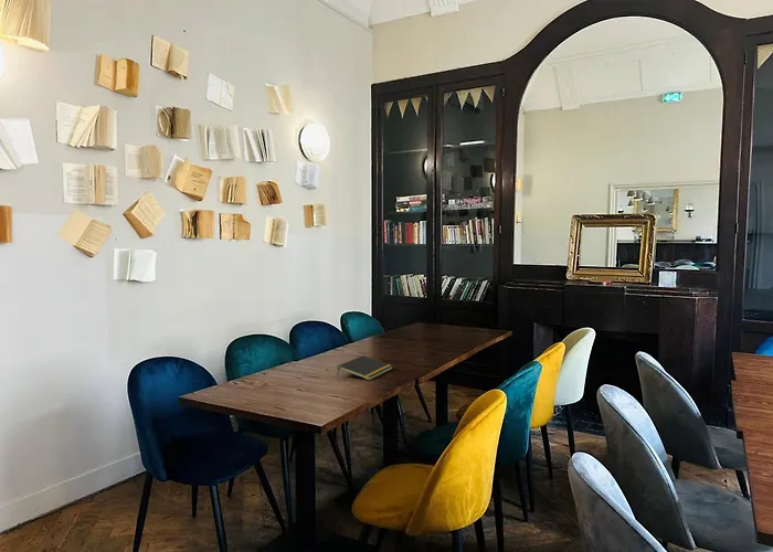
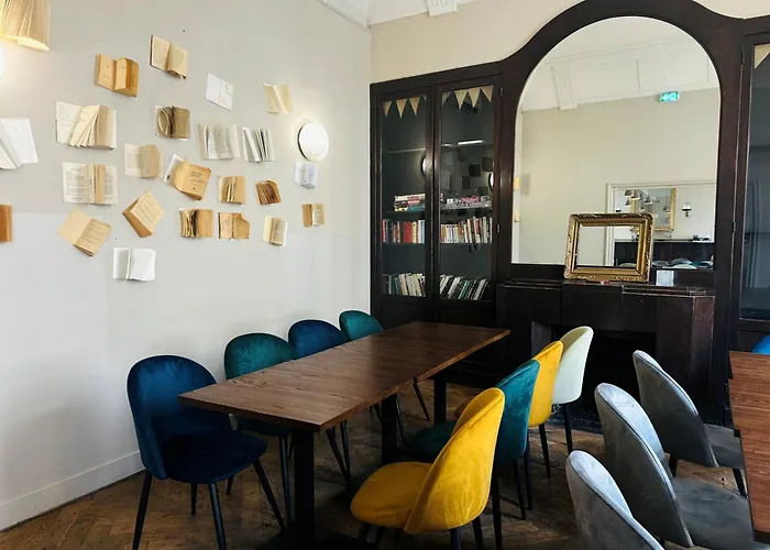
- notepad (366, 367)
